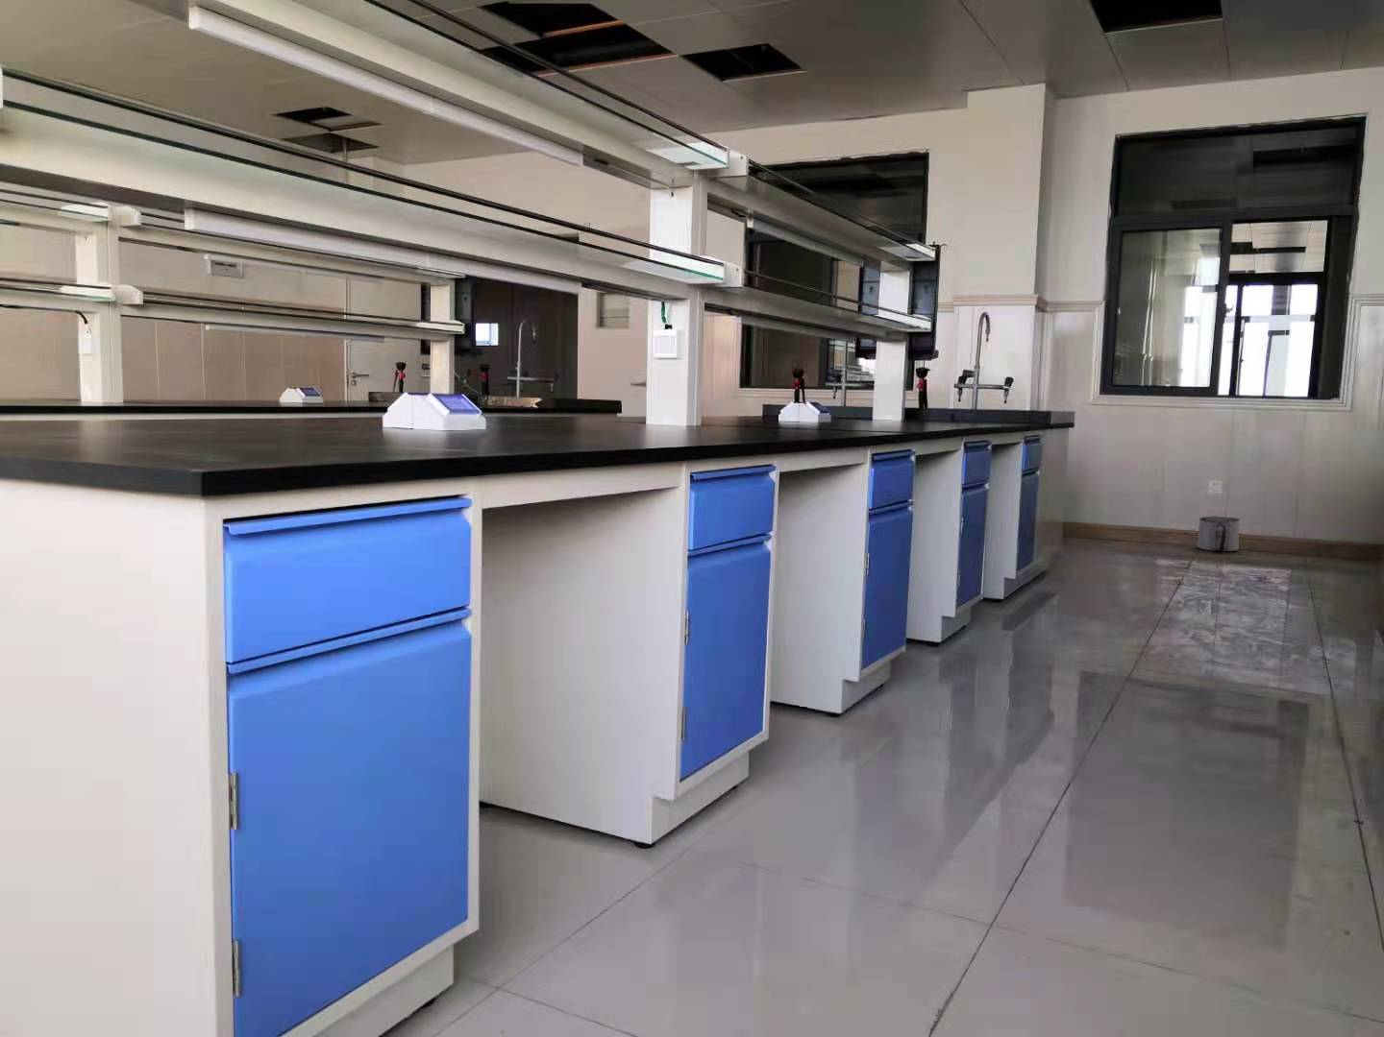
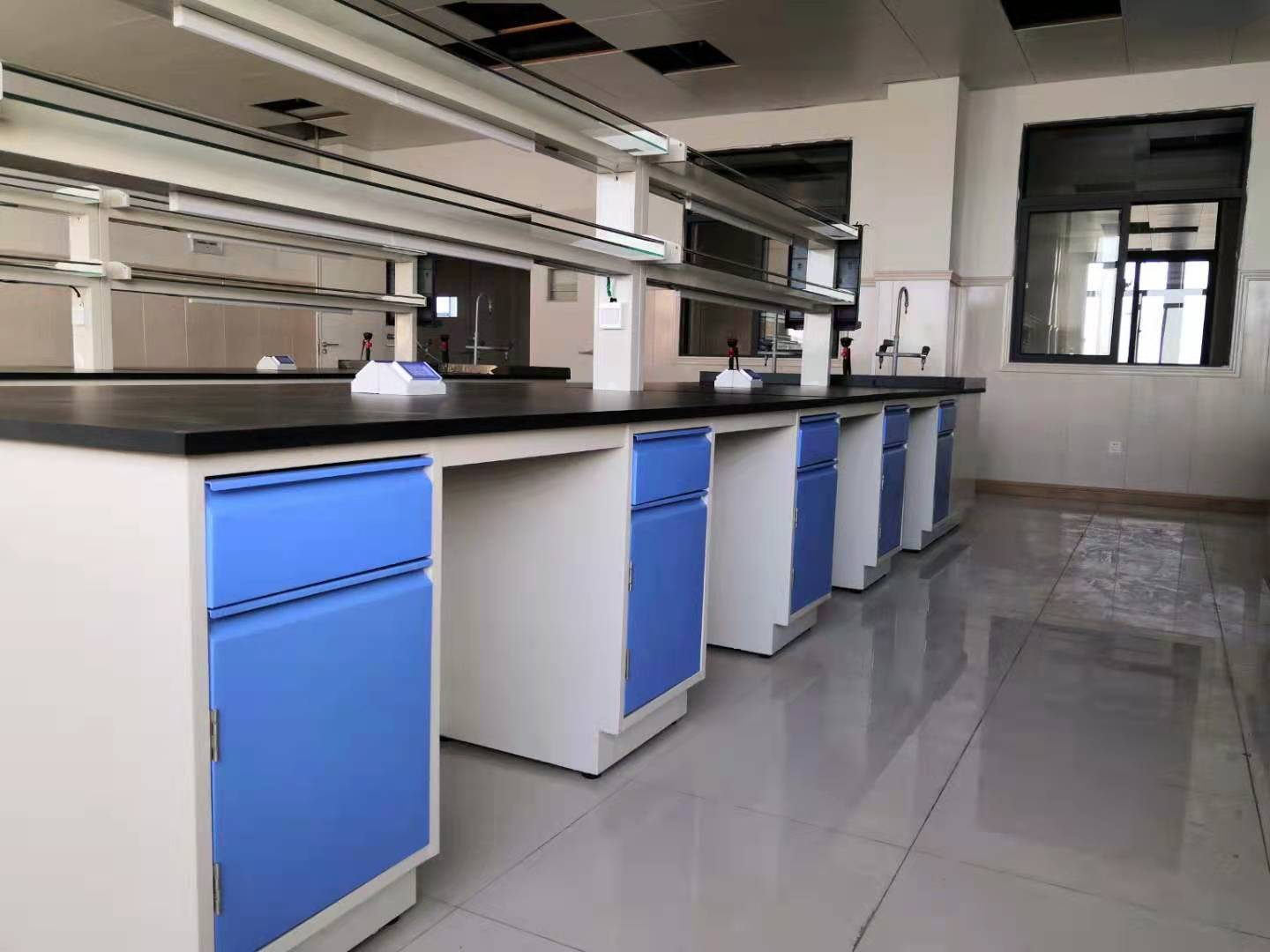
- bucket (1217, 534)
